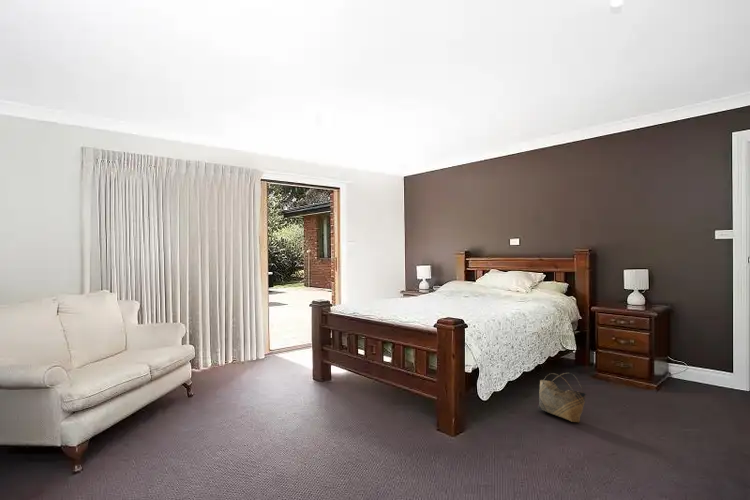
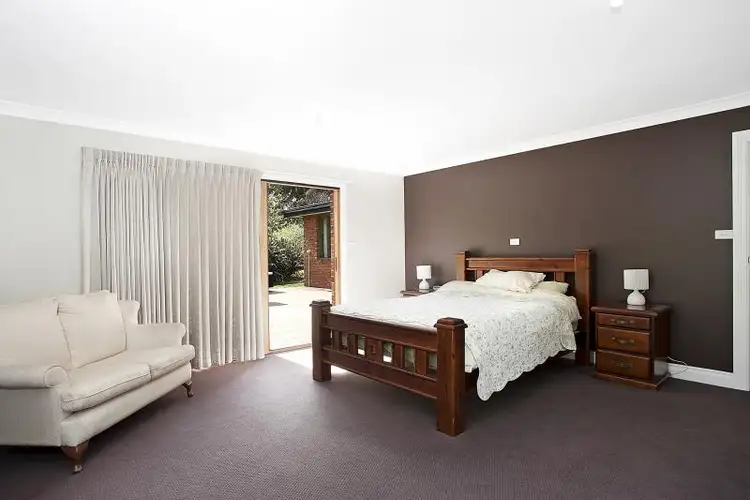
- basket (562, 393)
